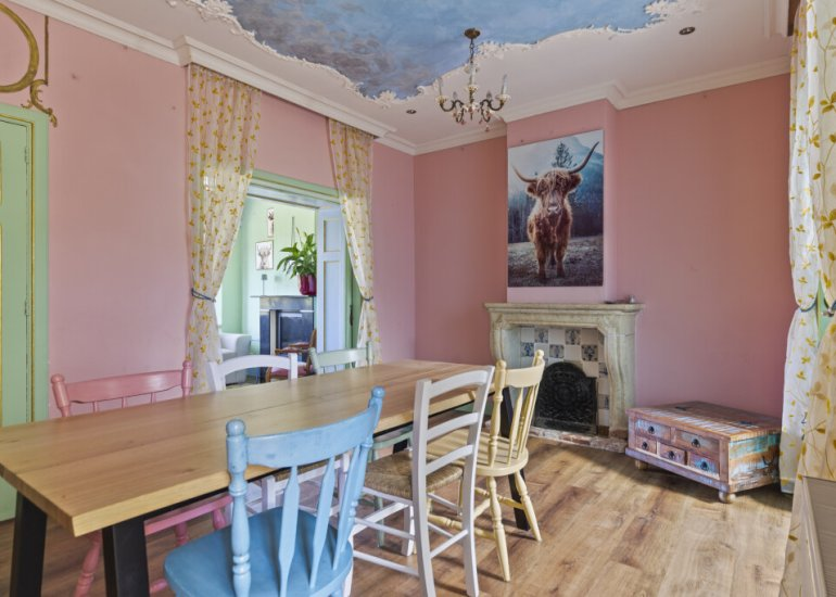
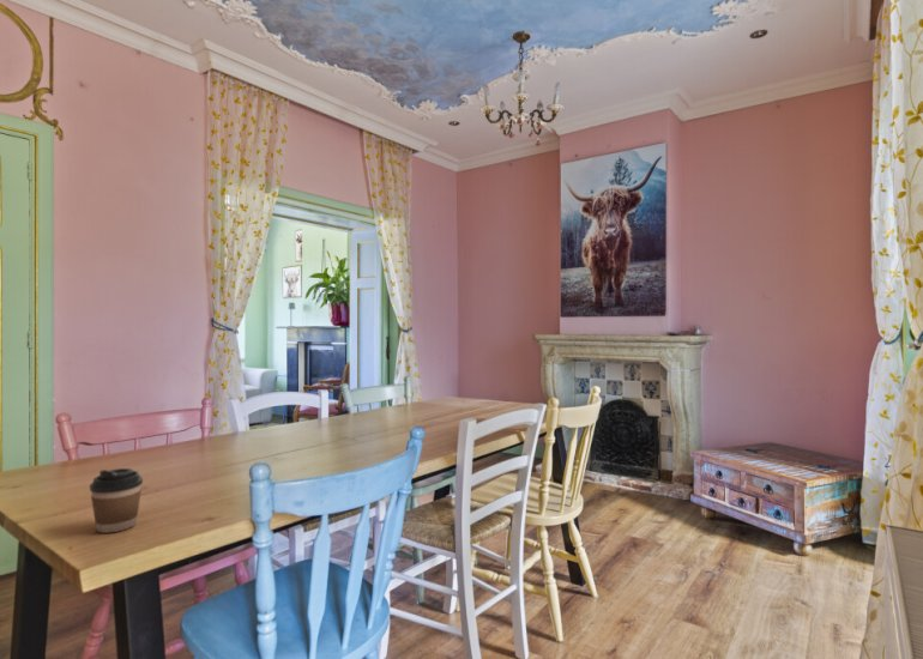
+ coffee cup (116, 497)
